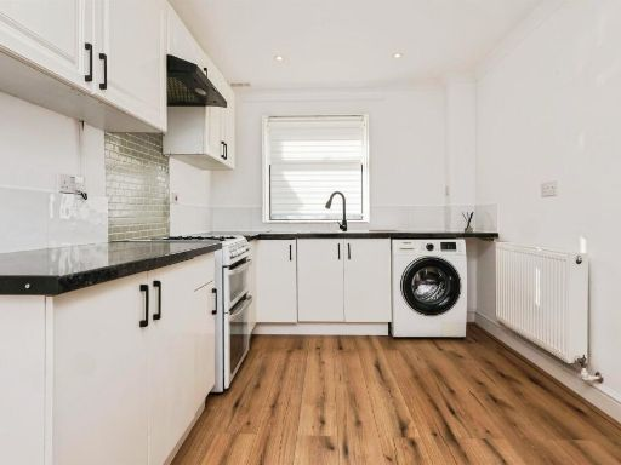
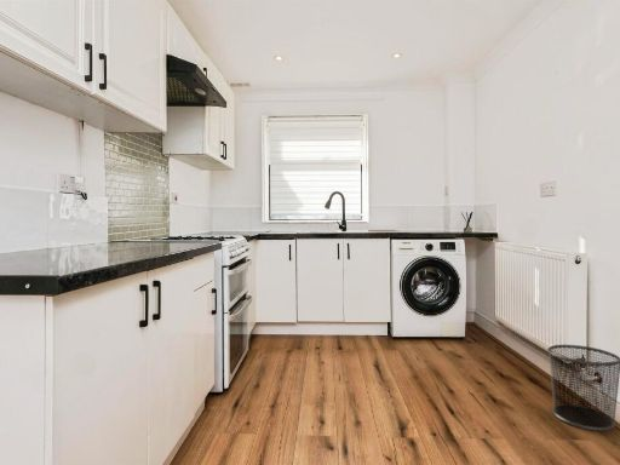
+ waste bin (582, 385)
